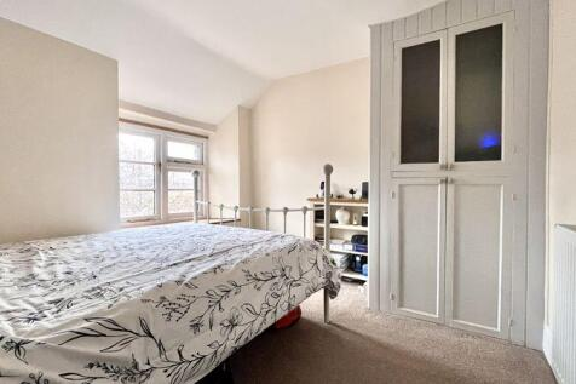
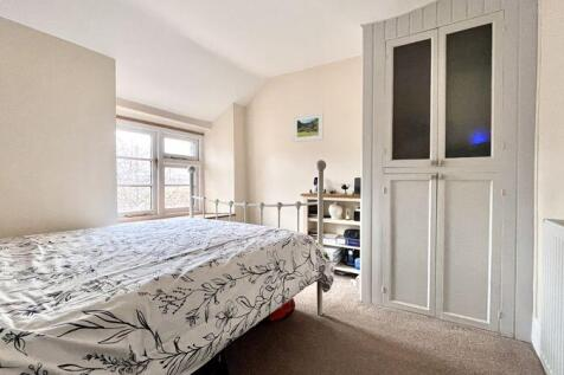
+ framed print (307, 128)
